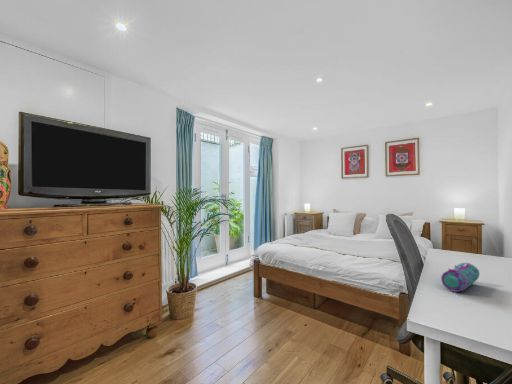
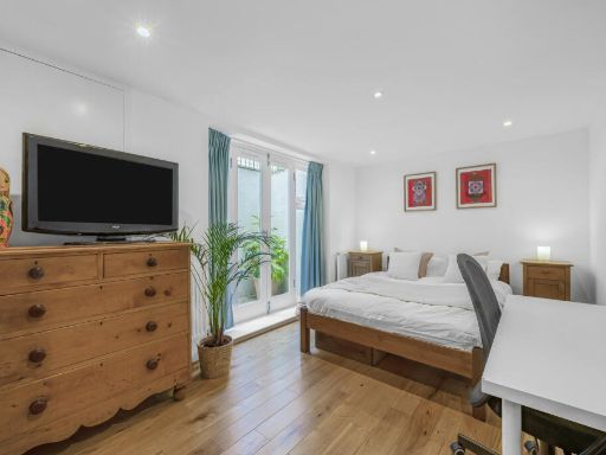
- pencil case (460, 276)
